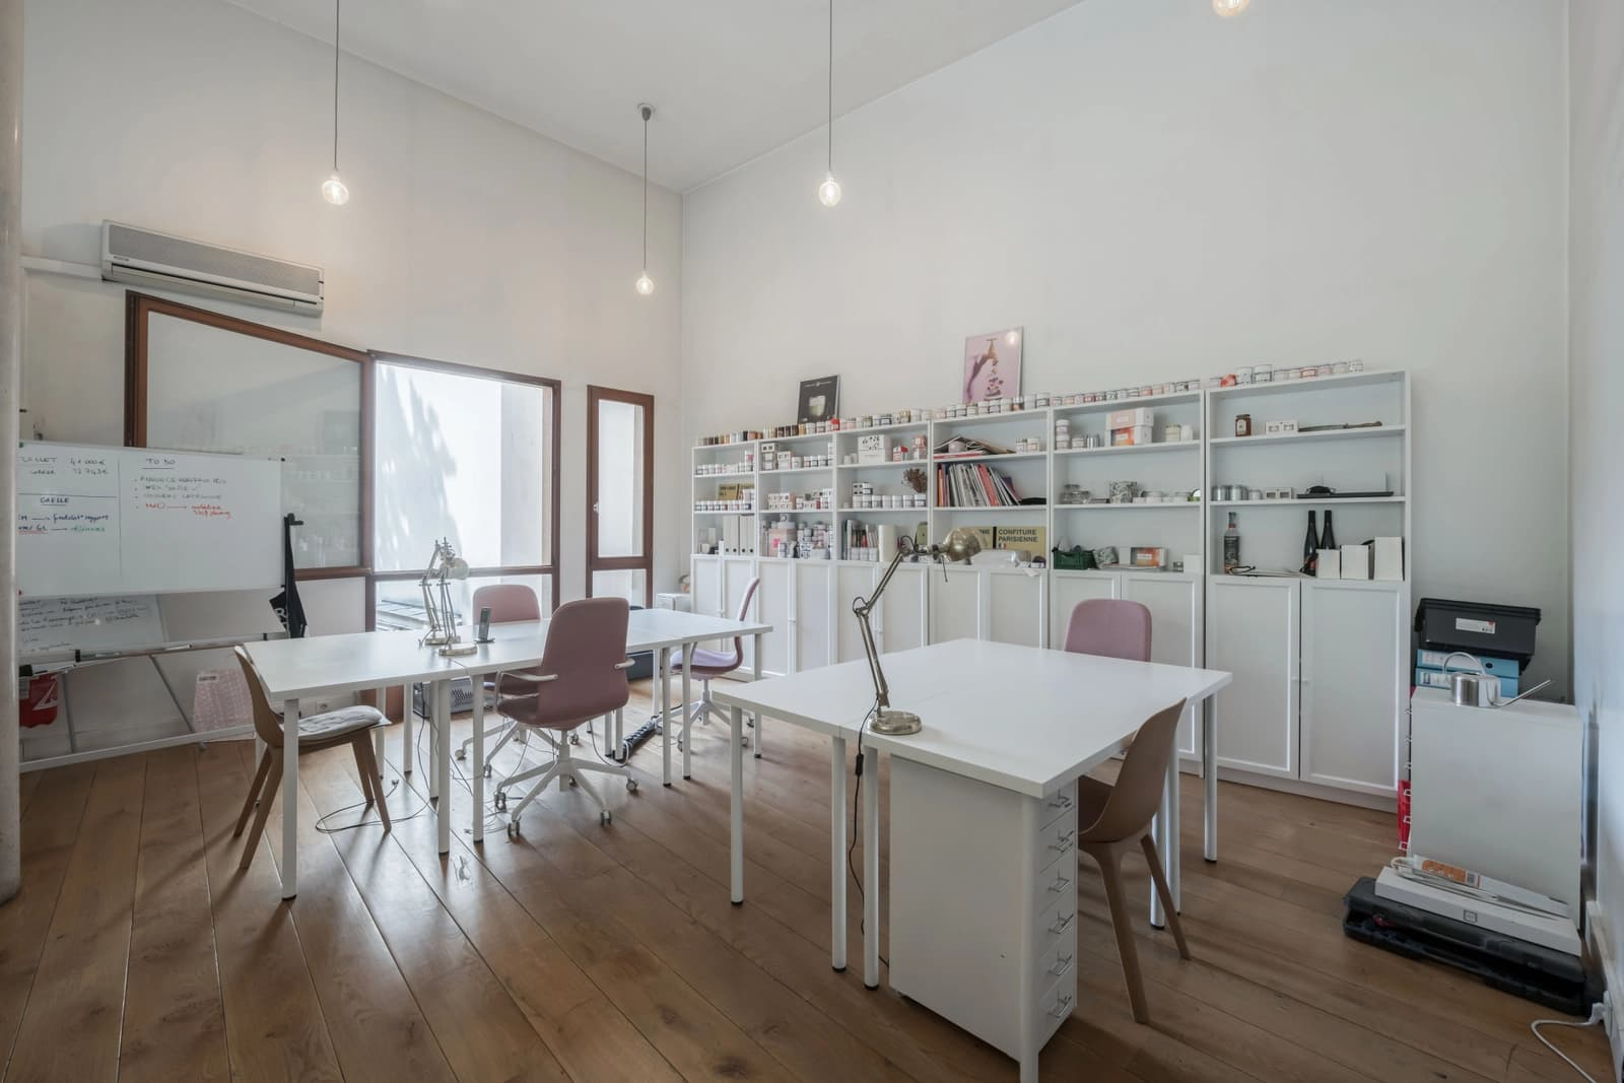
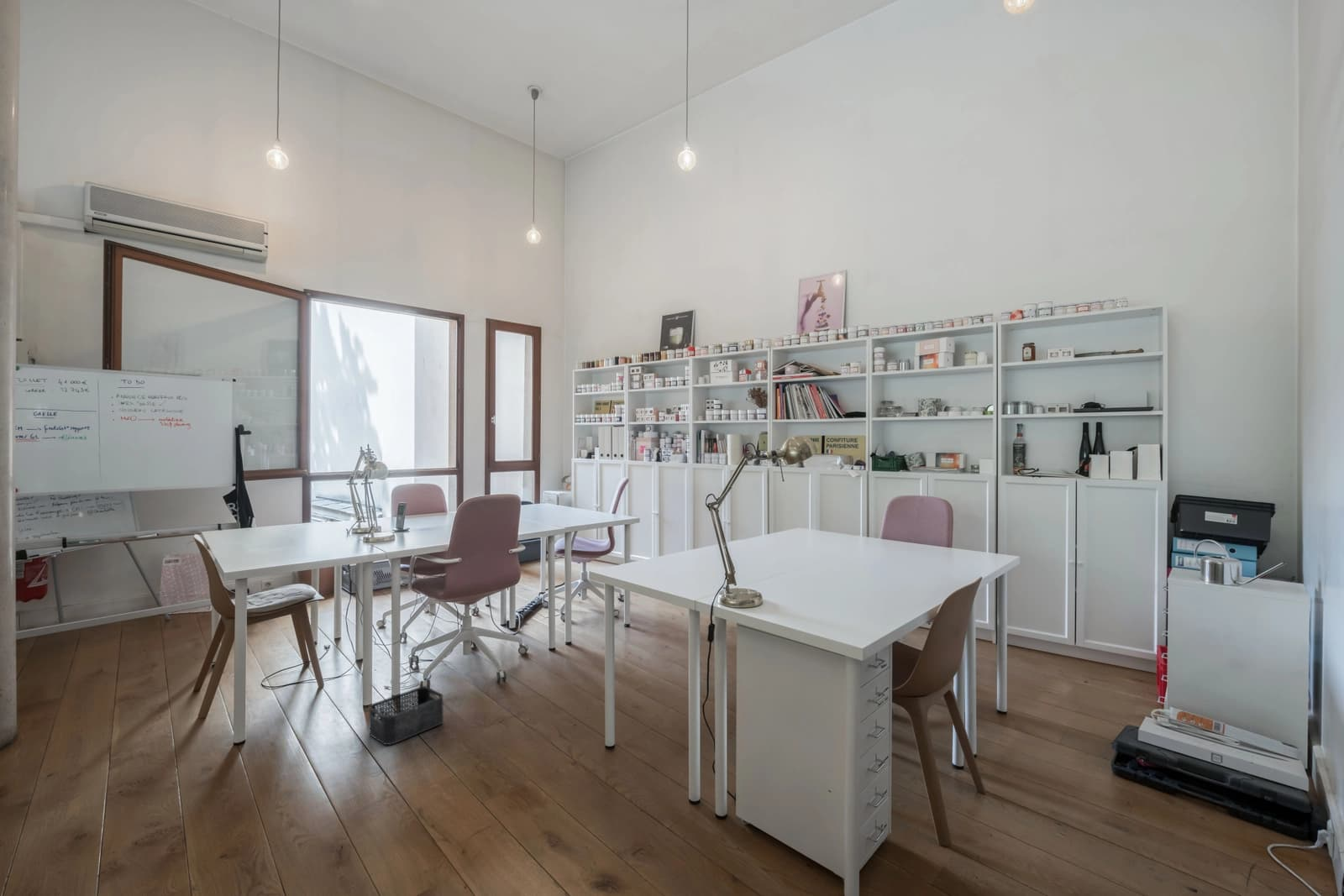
+ storage bin (407, 714)
